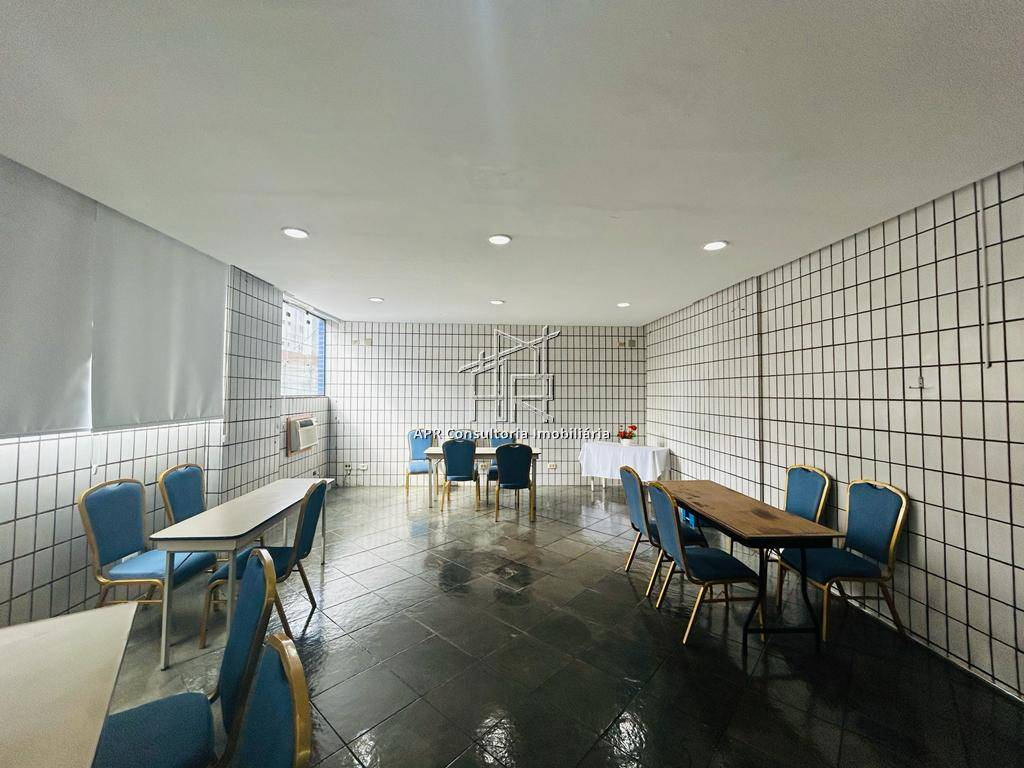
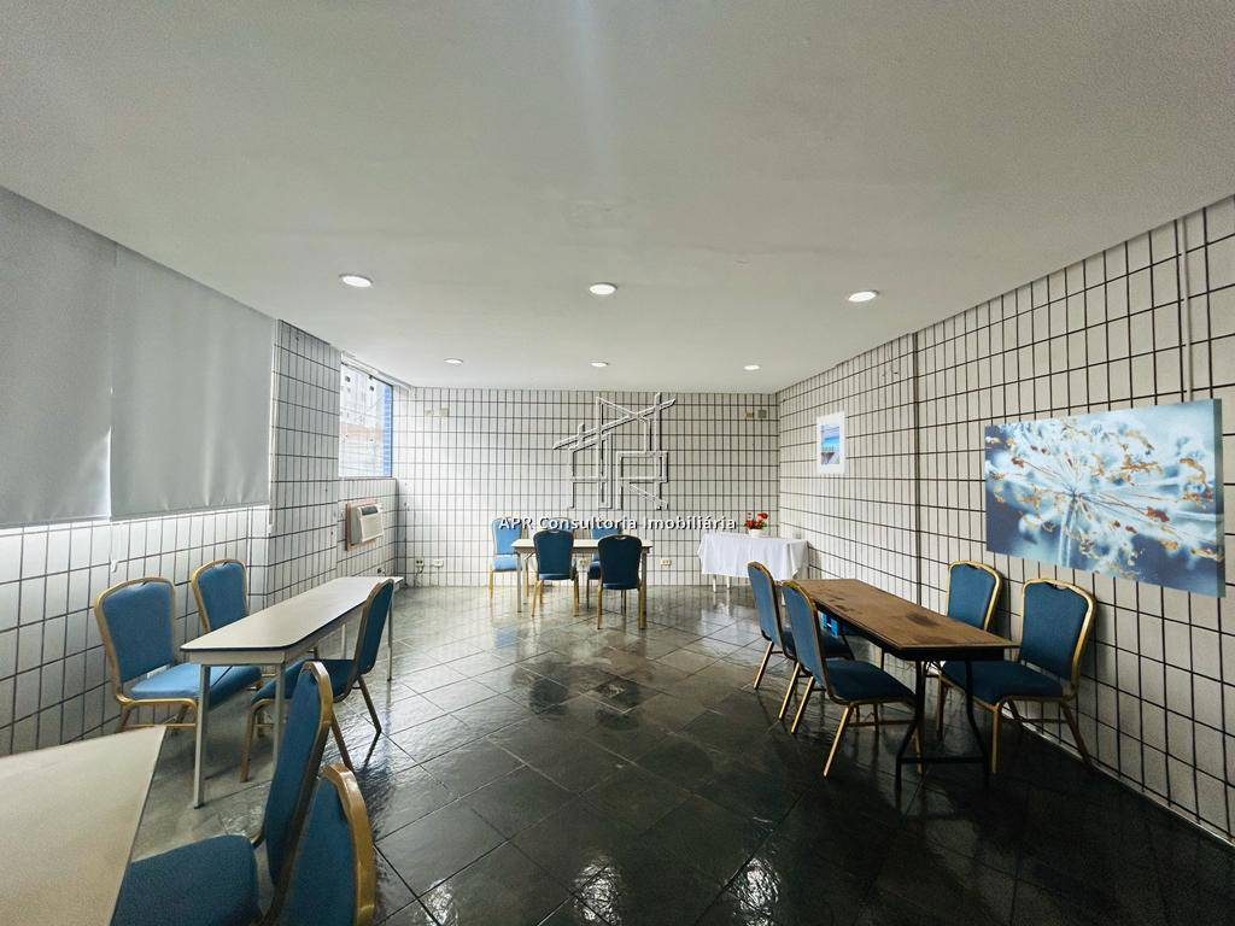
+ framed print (830, 444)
+ wall art (1077, 492)
